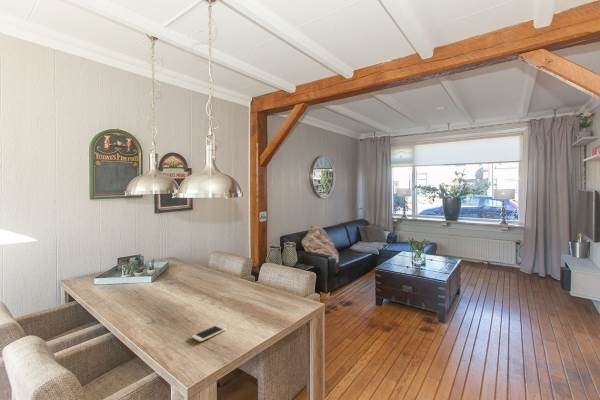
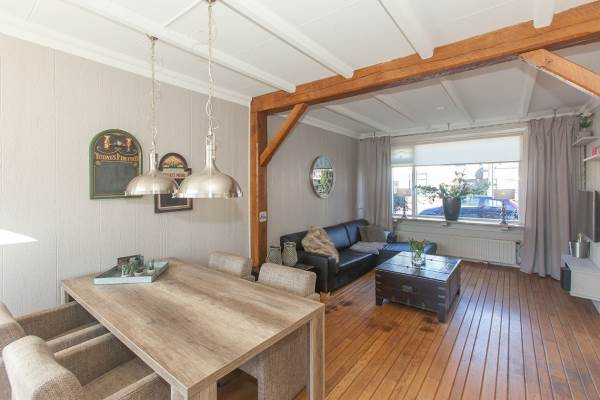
- smartphone (209, 332)
